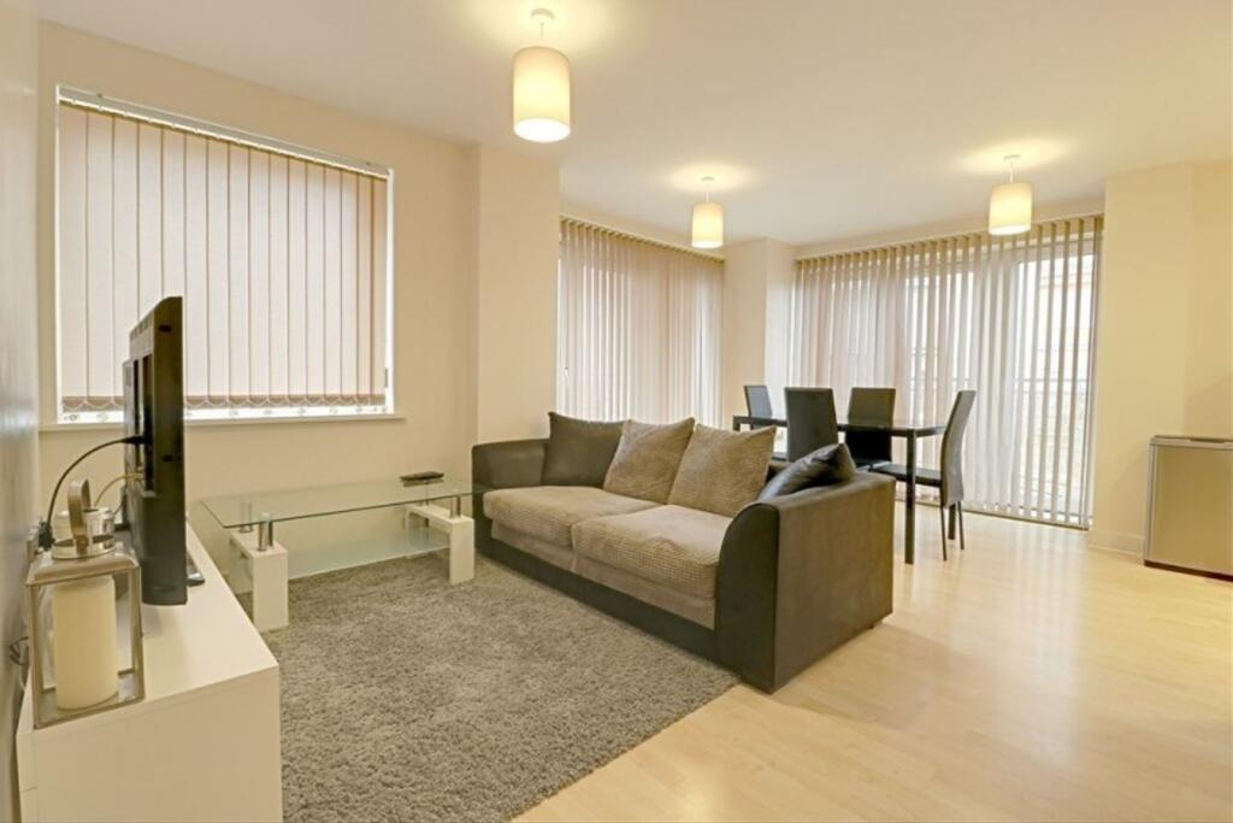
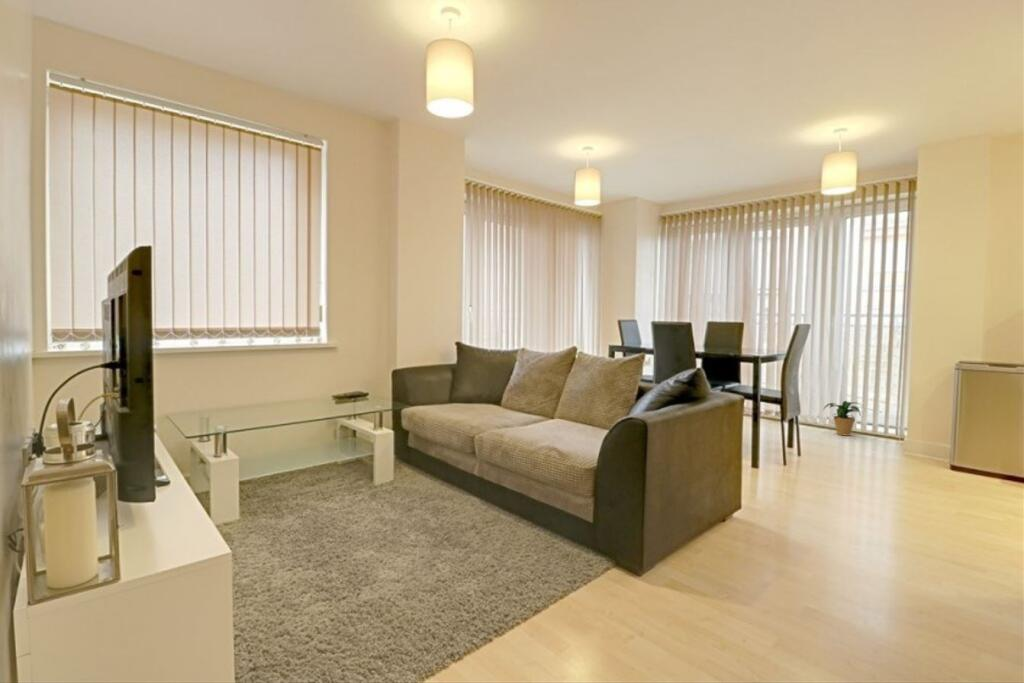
+ potted plant (844, 418)
